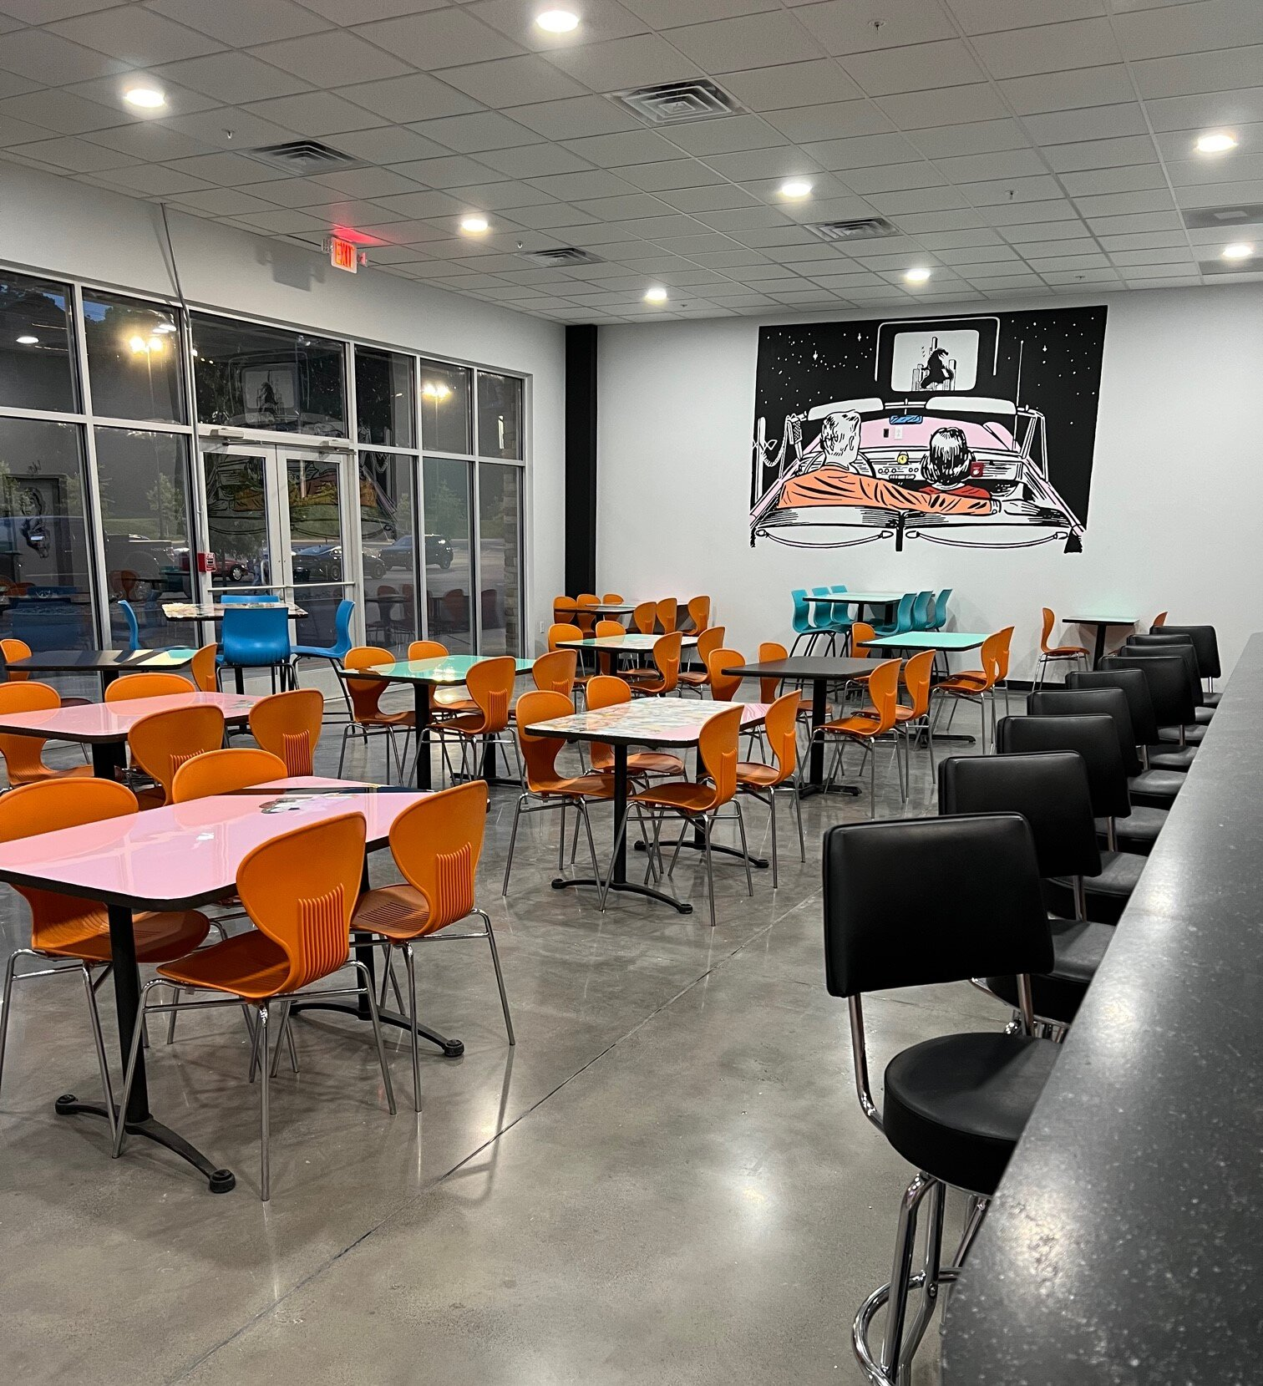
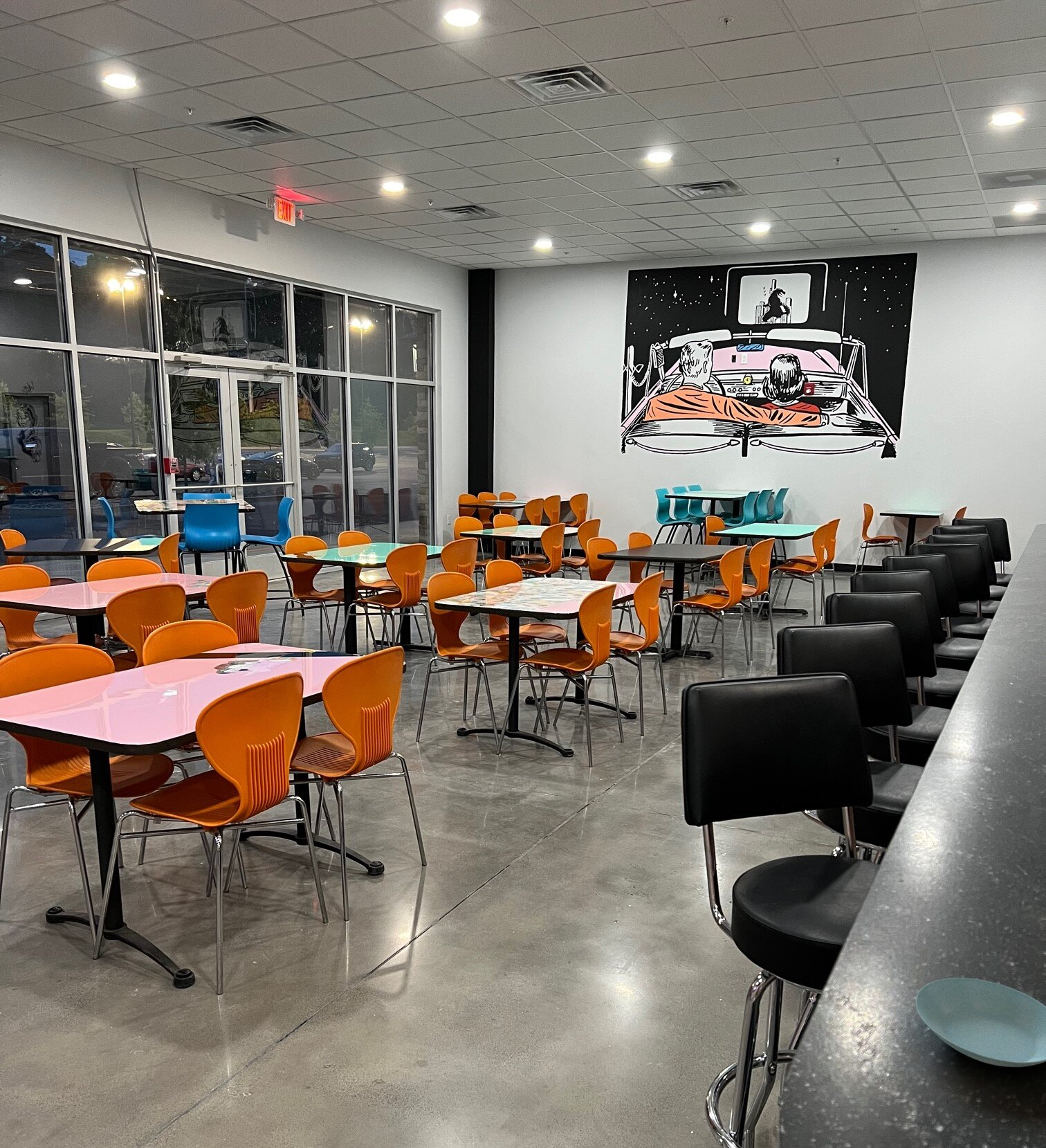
+ saucer (988, 1028)
